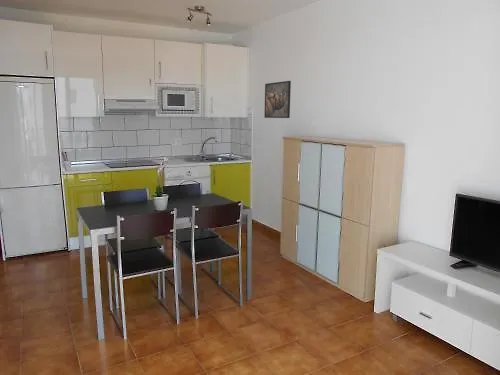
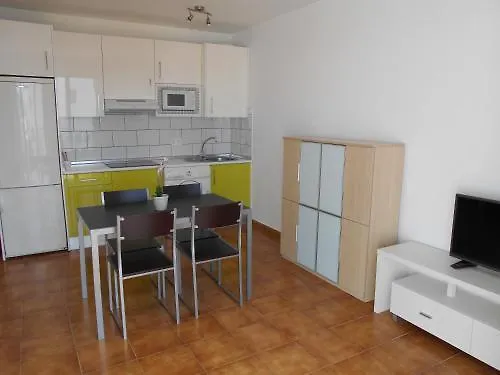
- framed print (276, 100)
